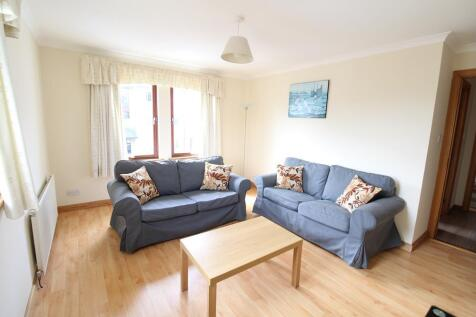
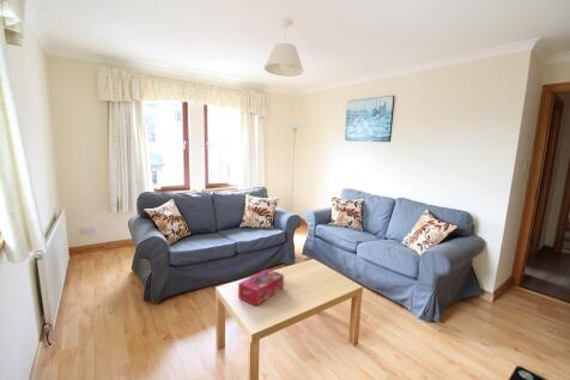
+ tissue box (261, 285)
